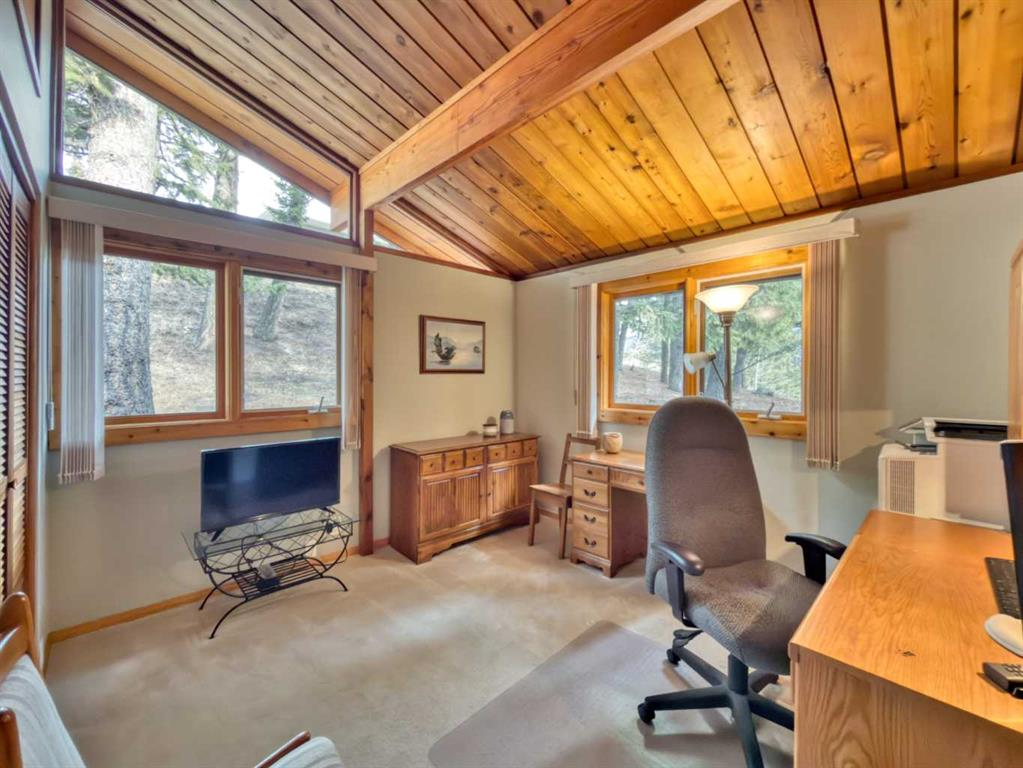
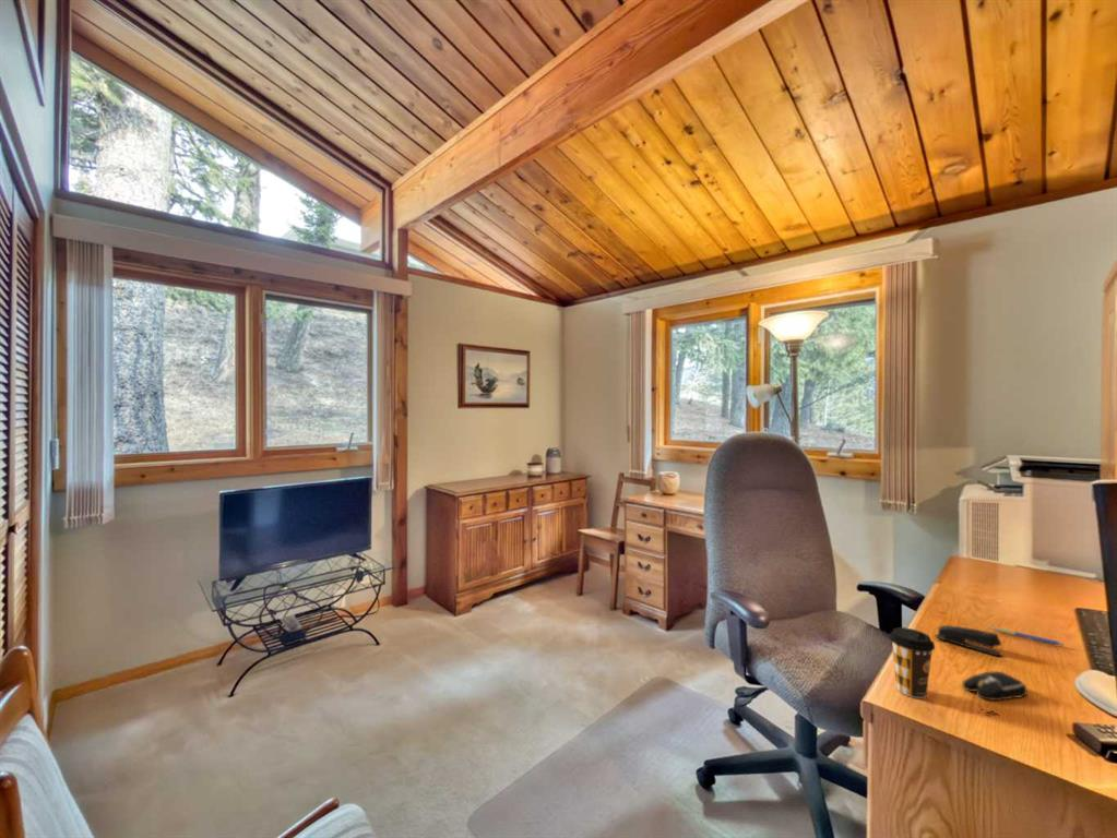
+ coffee cup (911, 662)
+ pen (1024, 635)
+ computer mouse (995, 684)
+ stapler (966, 635)
